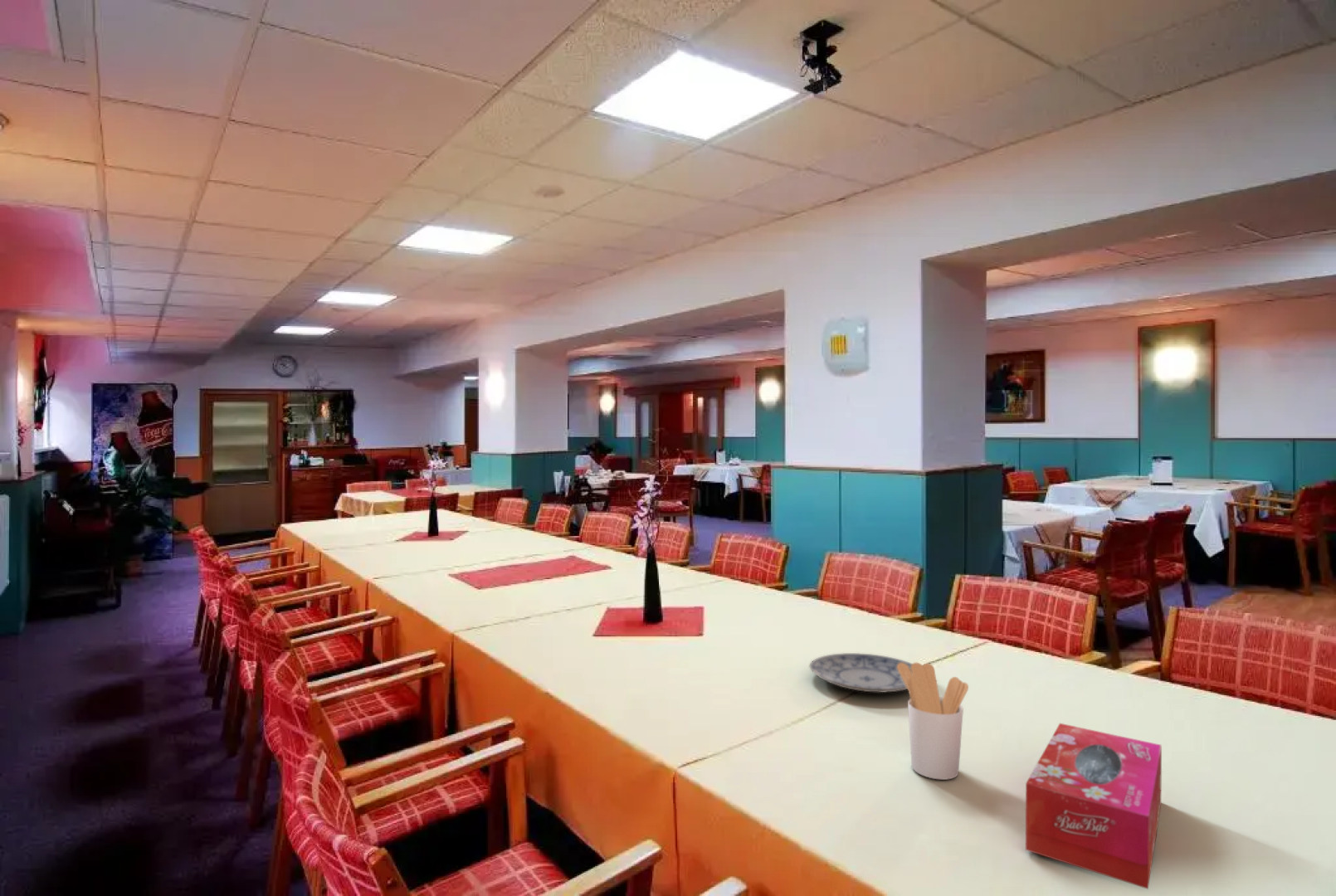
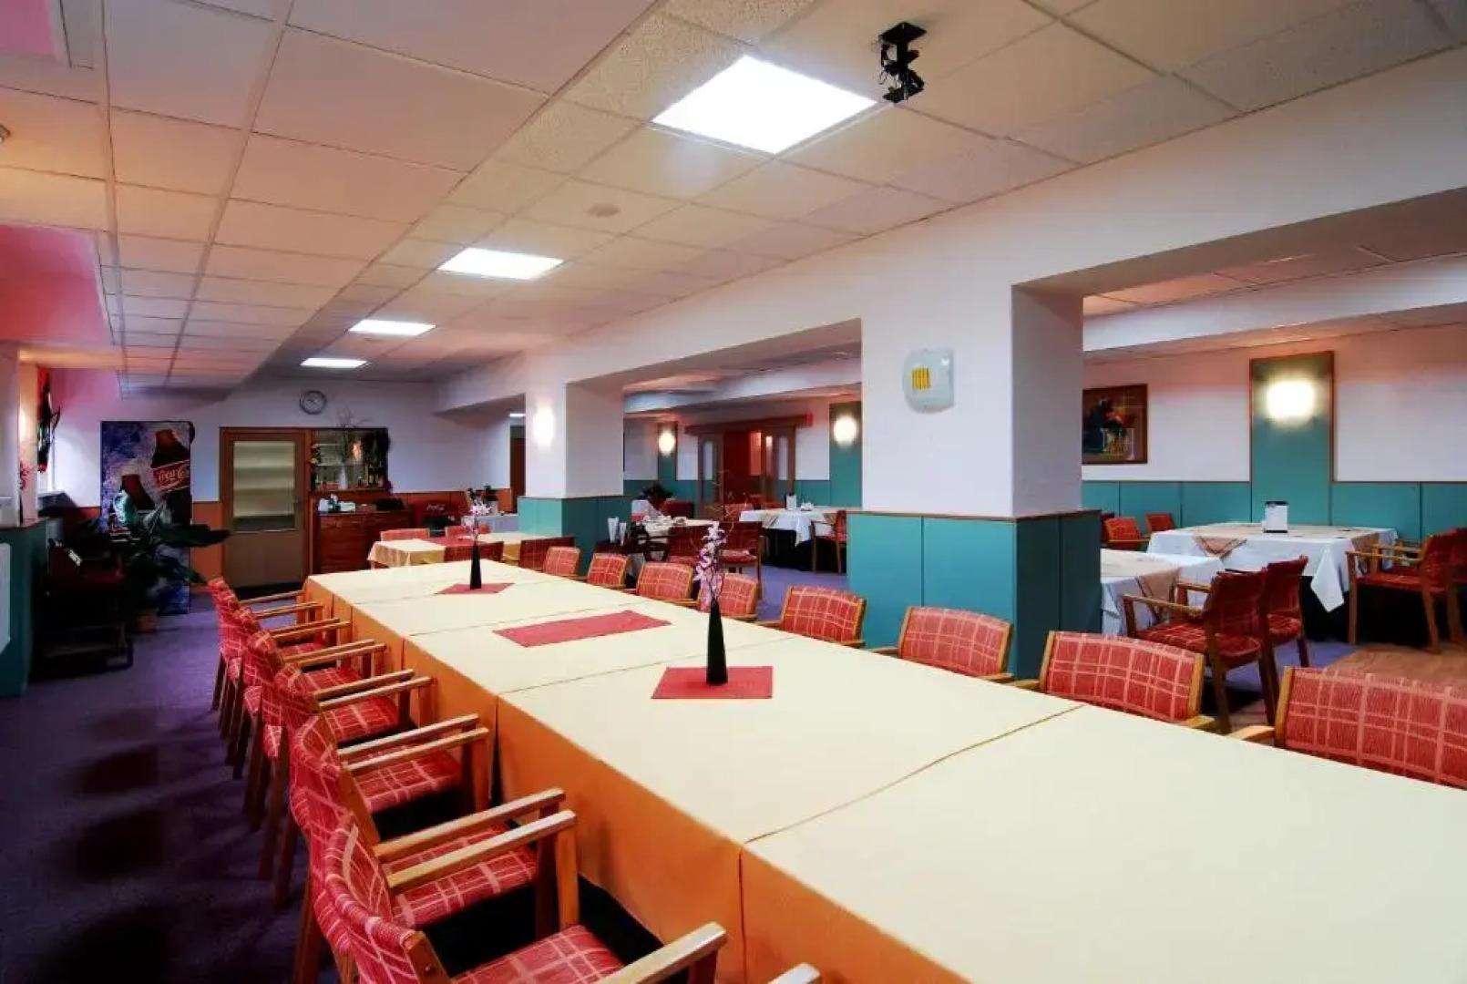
- plate (866, 675)
- tissue box (1097, 794)
- utensil holder (928, 716)
